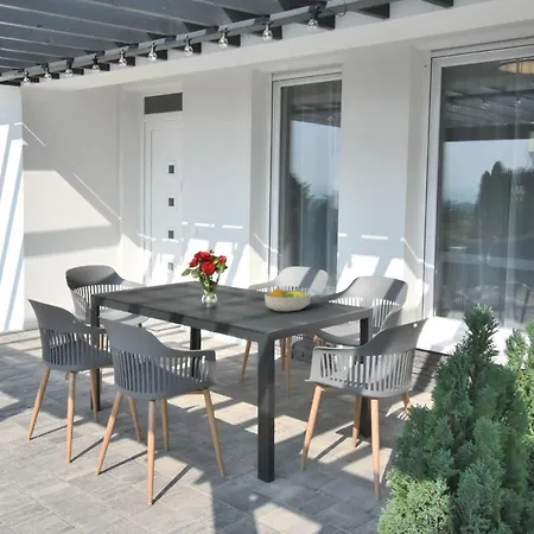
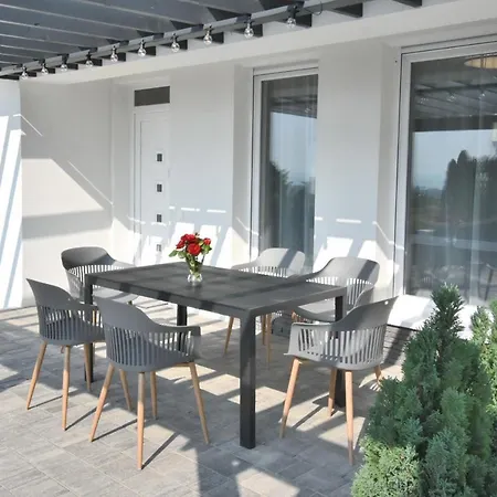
- fruit bowl (287, 298)
